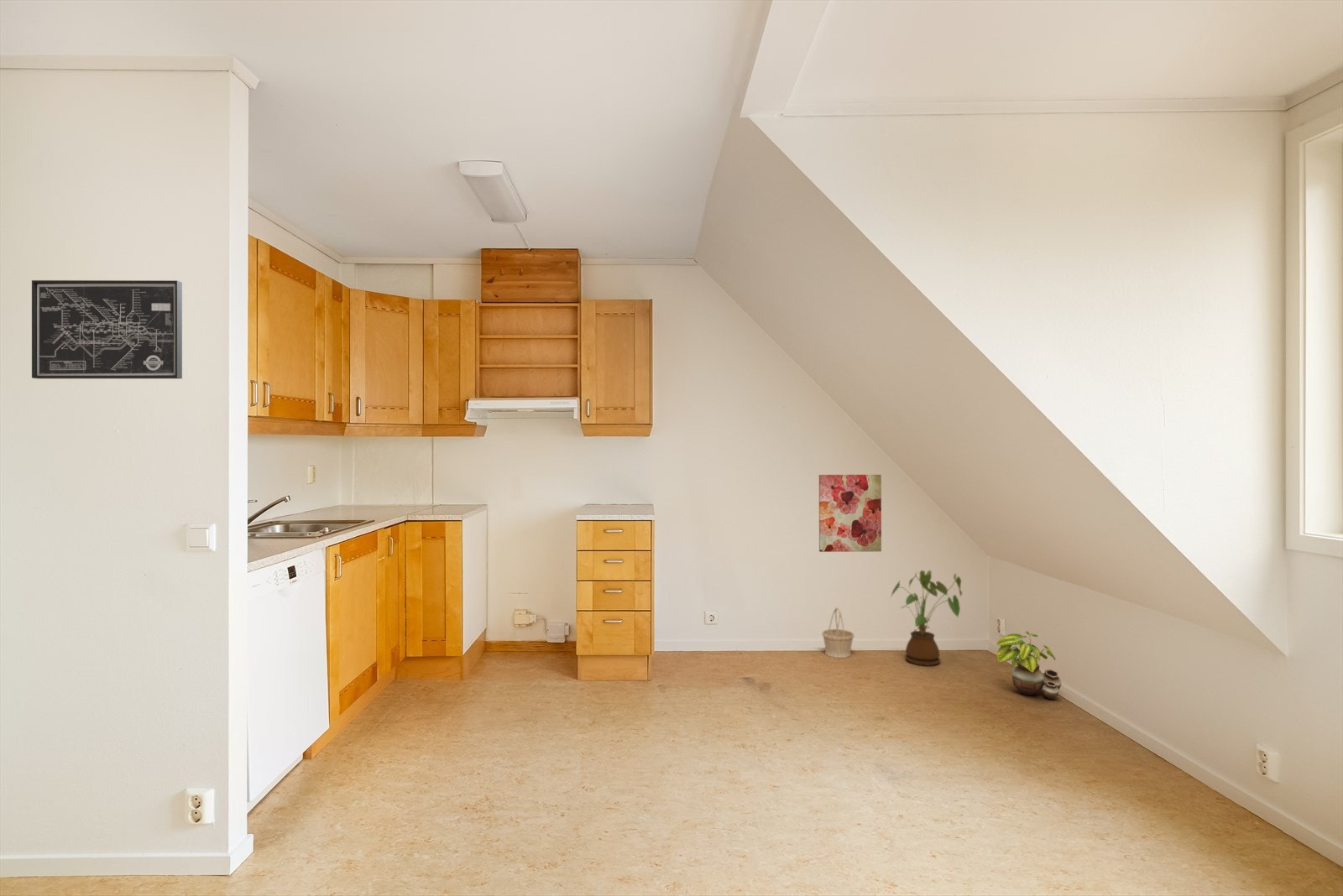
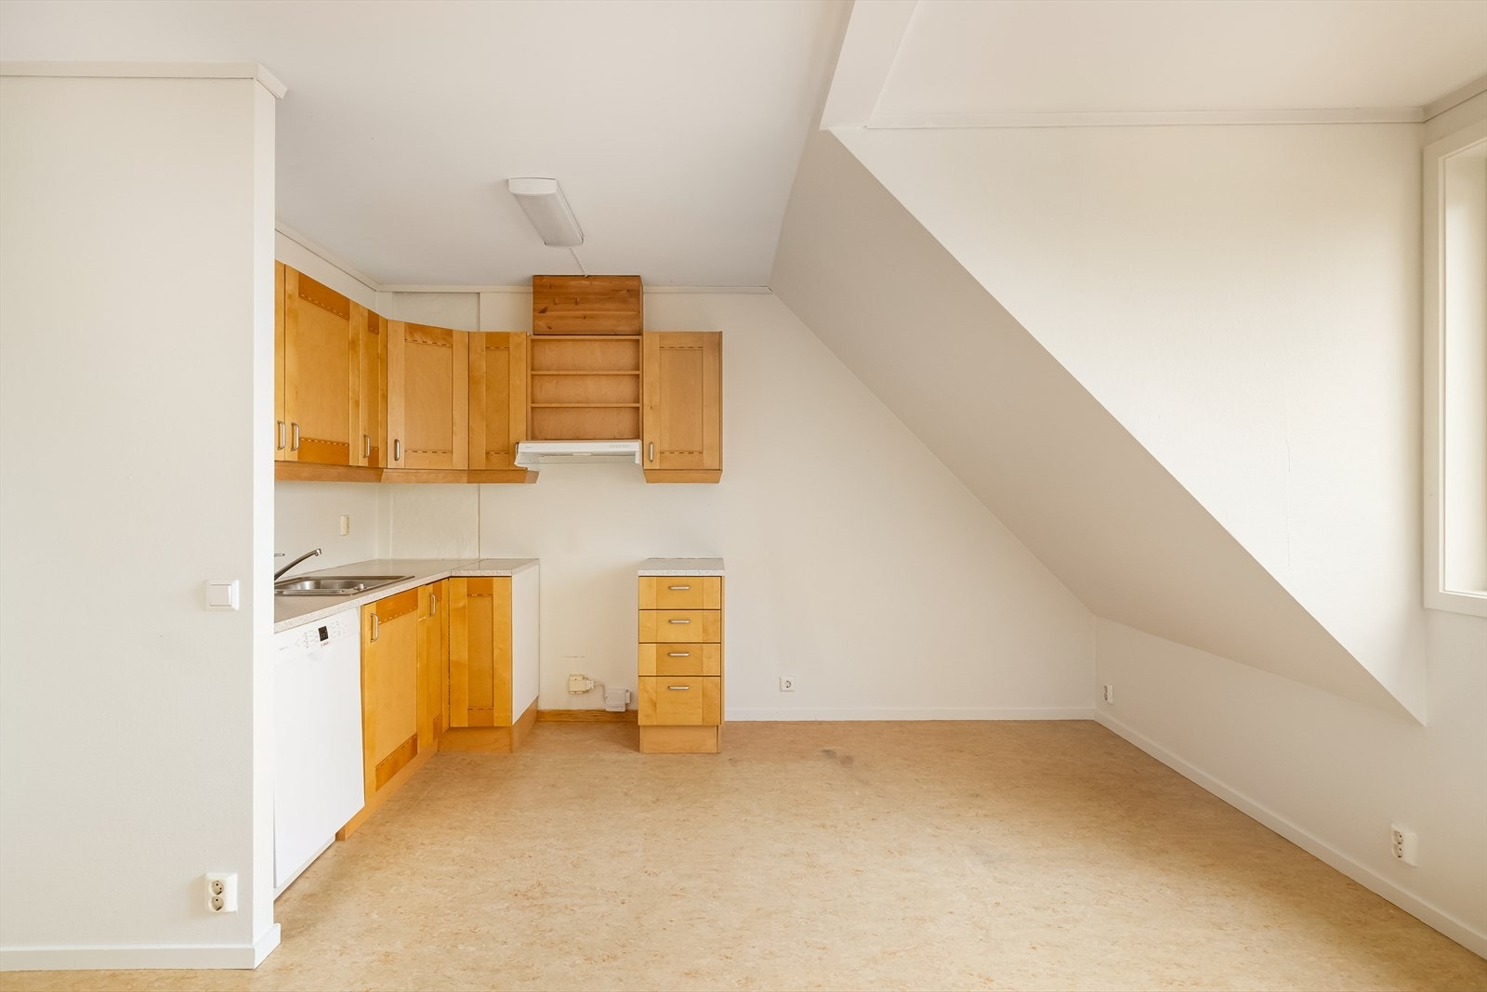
- potted plant (1031, 664)
- wall art (107, 330)
- wall art (849, 513)
- house plant (928, 618)
- basket (838, 630)
